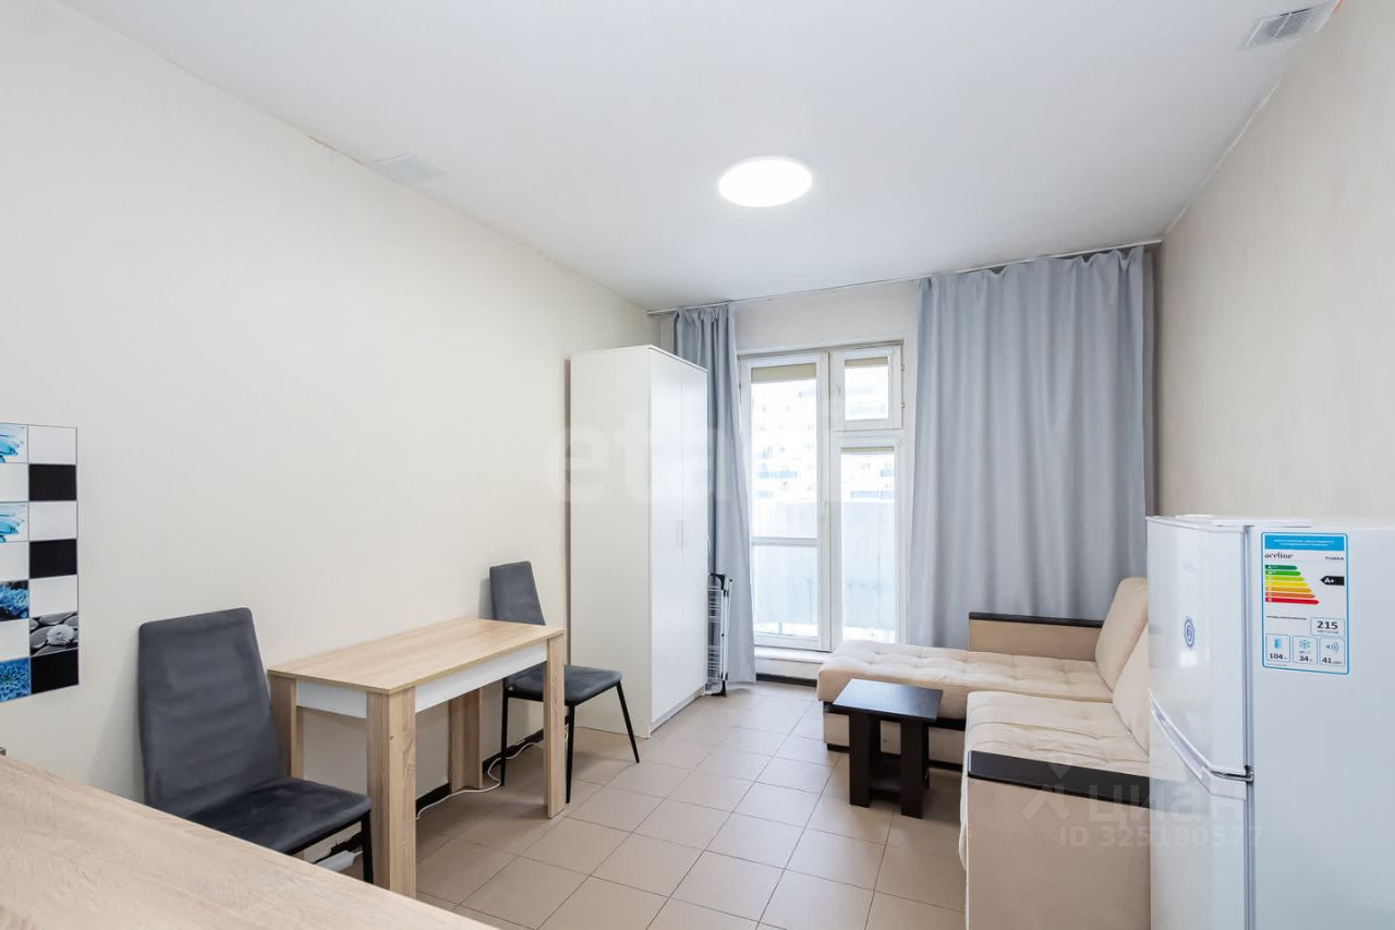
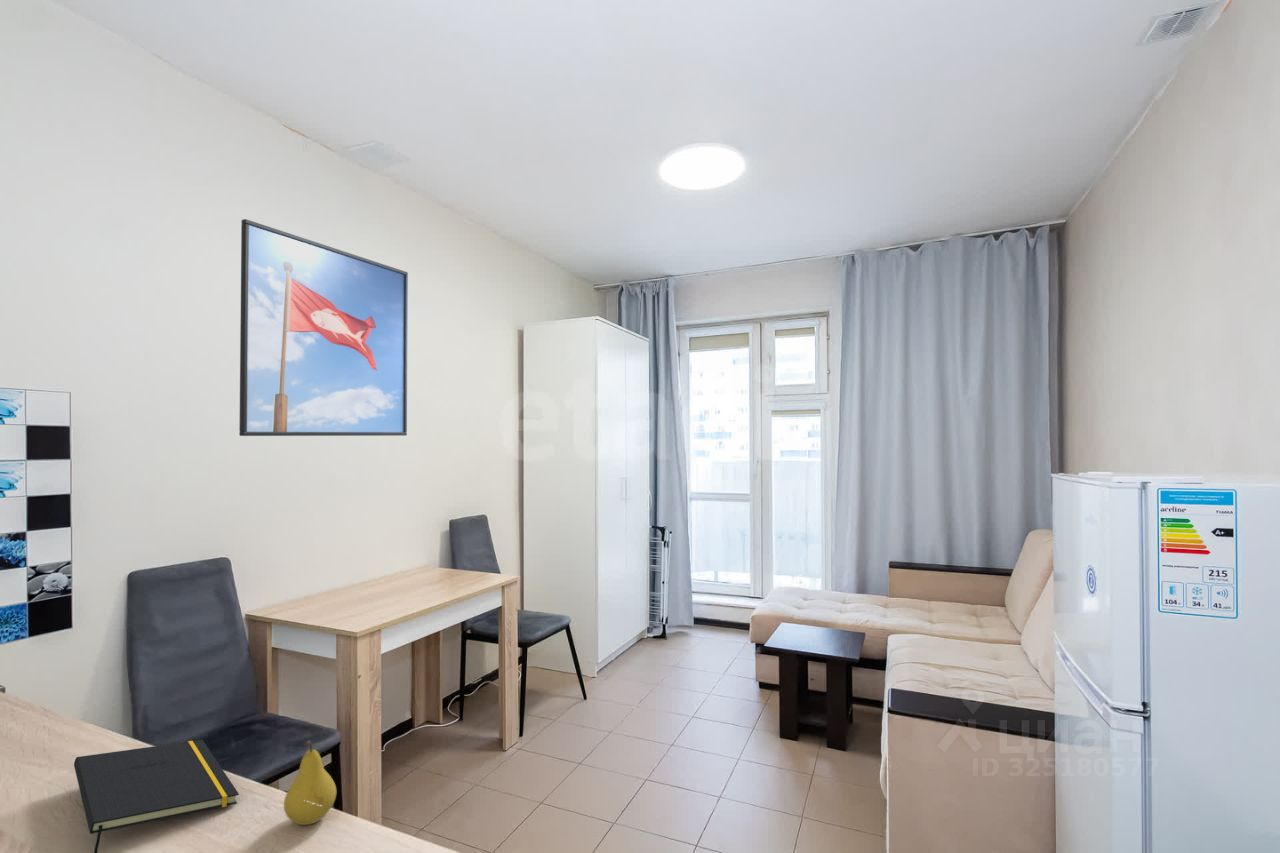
+ fruit (310, 776)
+ notepad (154, 779)
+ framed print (335, 342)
